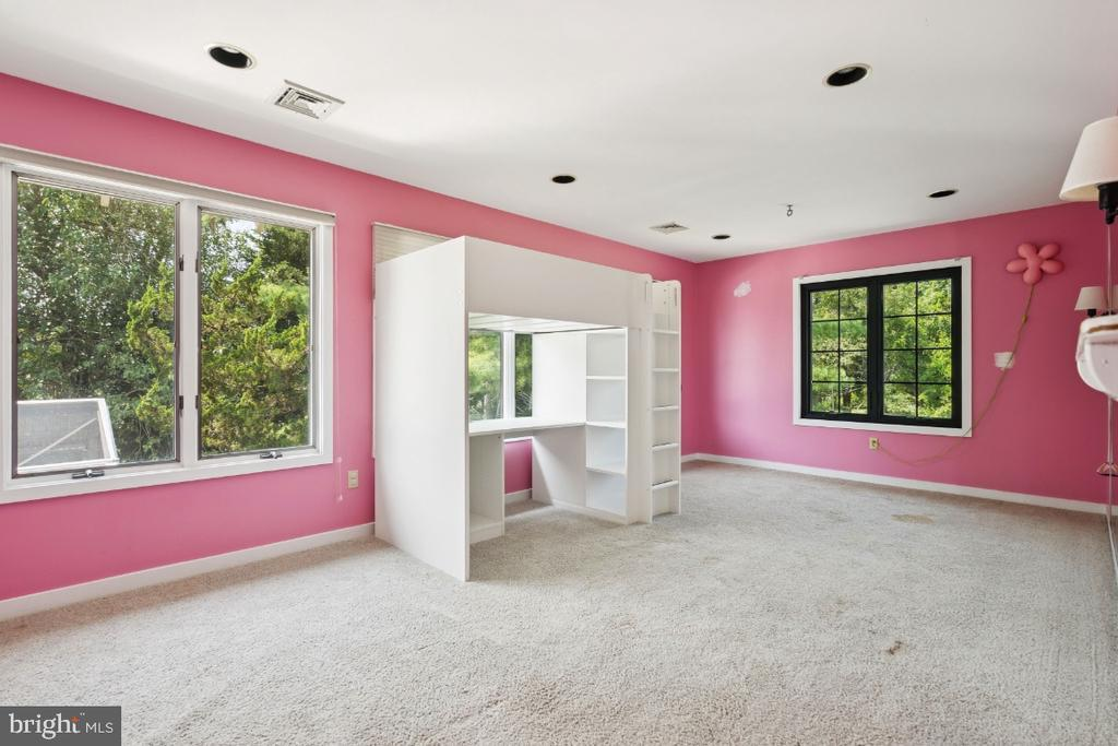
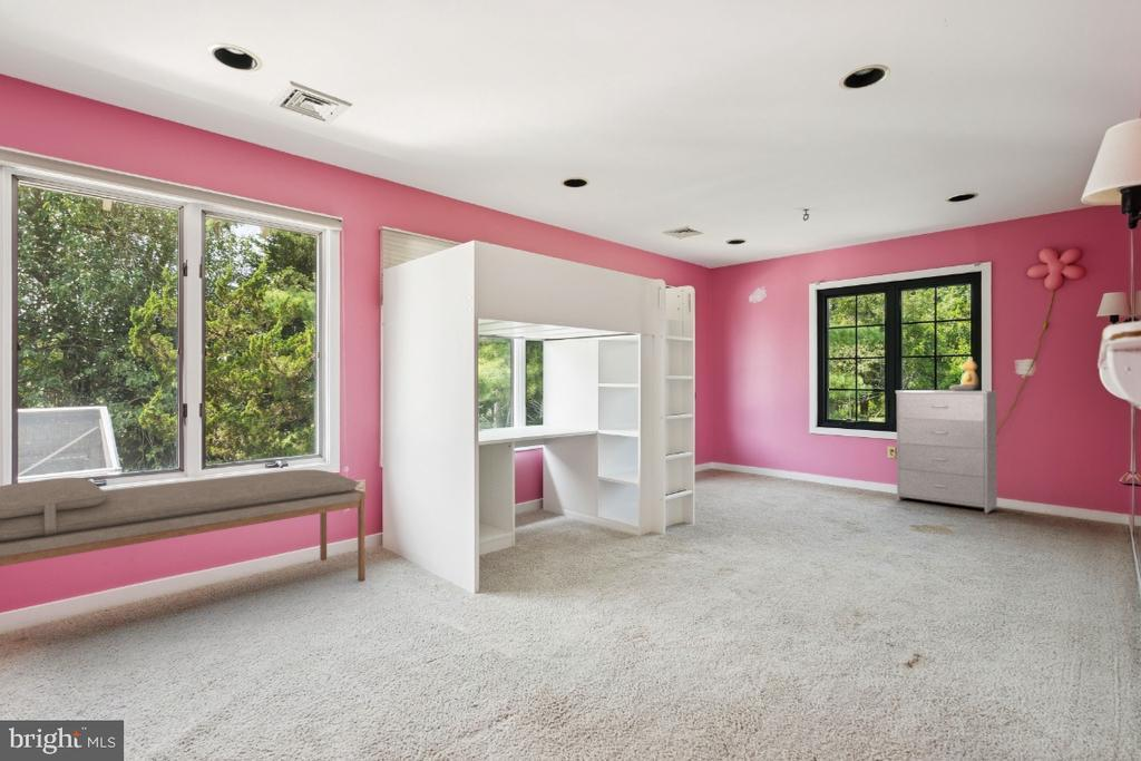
+ bench (193, 534)
+ bear (964, 373)
+ dresser (945, 447)
